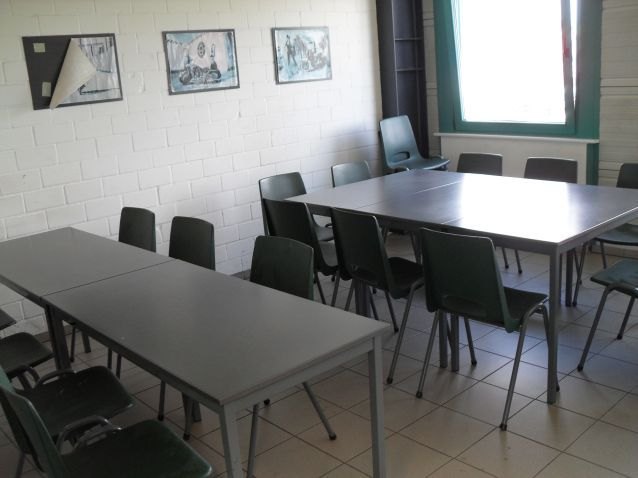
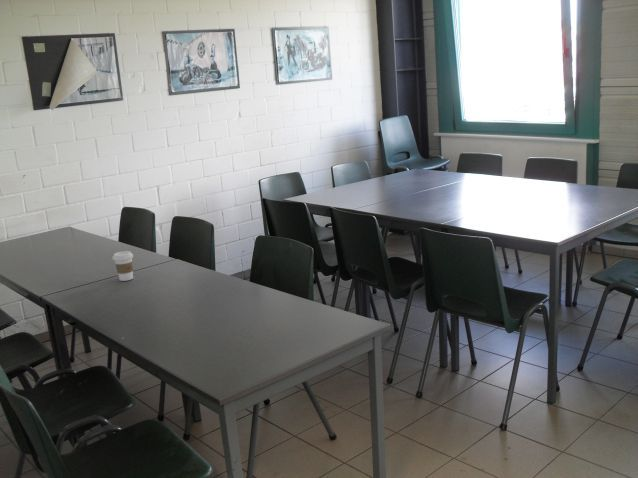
+ coffee cup (124, 266)
